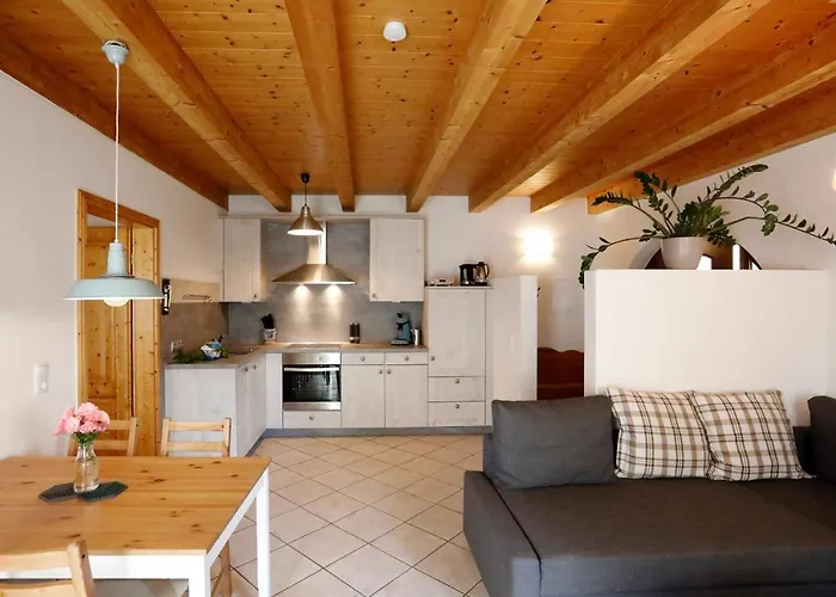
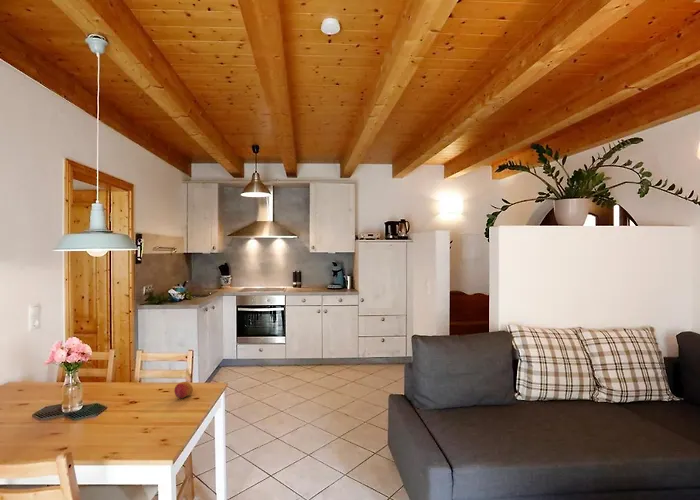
+ fruit (183, 389)
